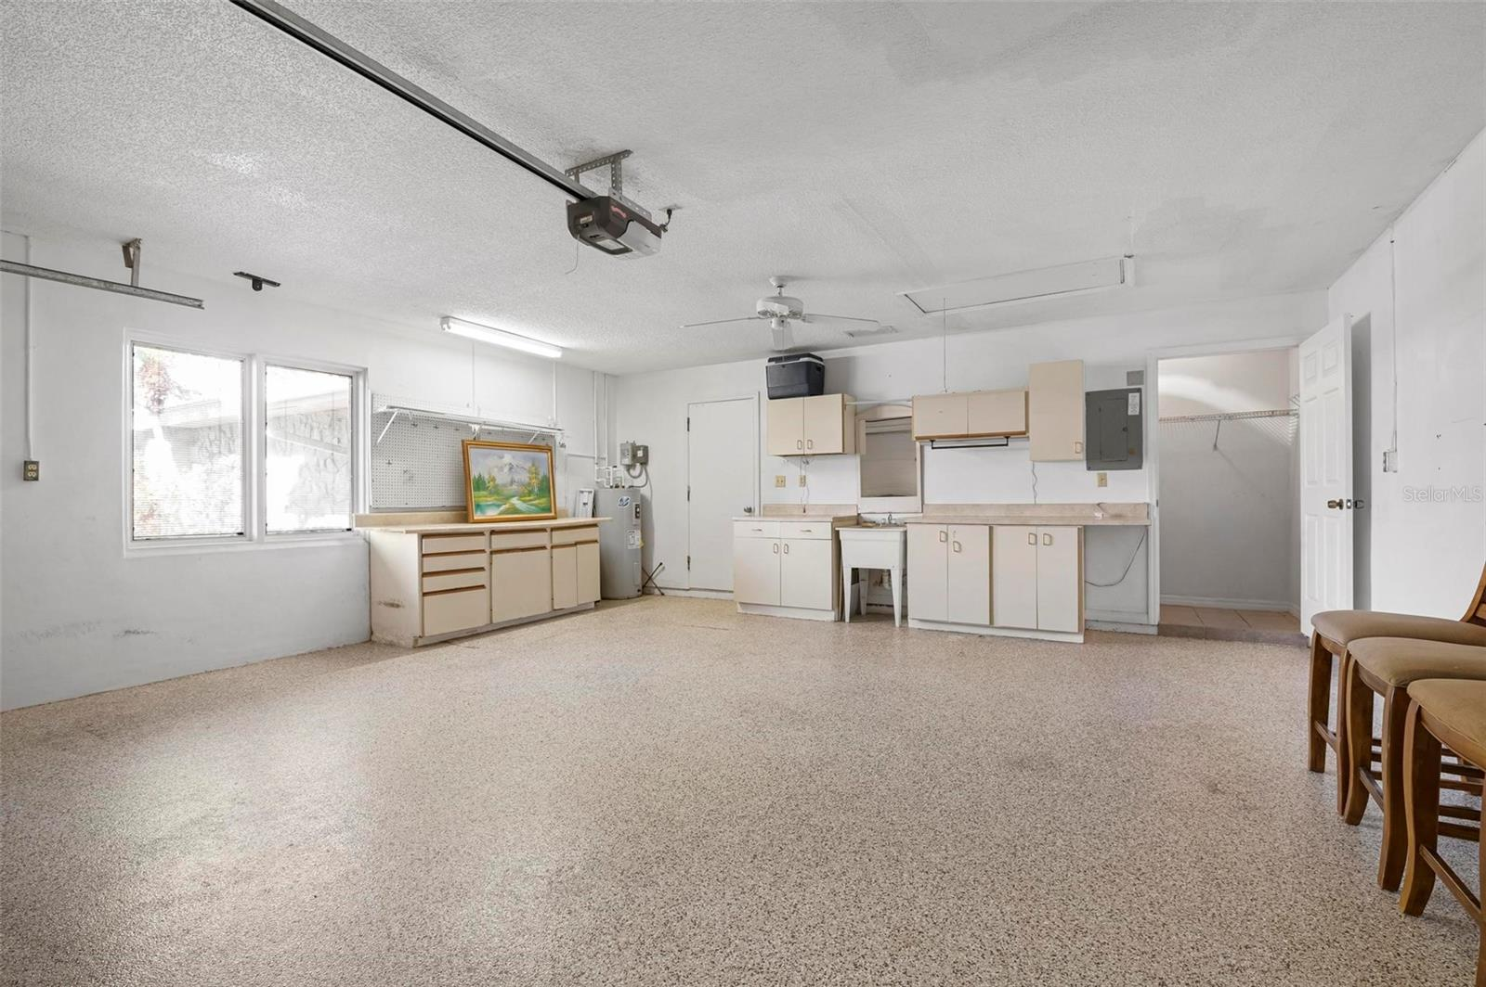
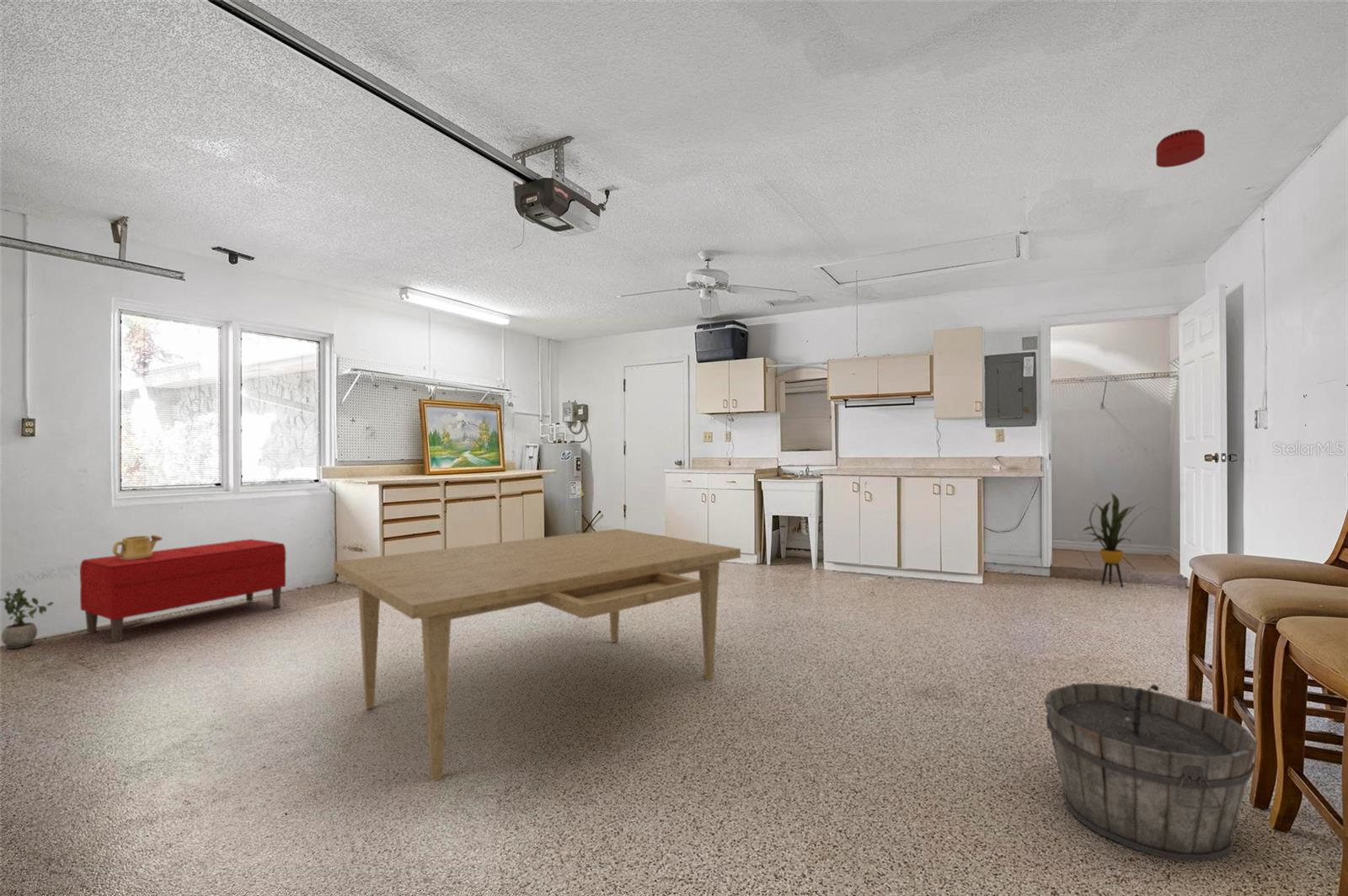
+ dining table (554, 607)
+ wooden bucket (1141, 747)
+ smoke detector (1180, 147)
+ watering can (137, 547)
+ potted plant (25, 616)
+ bench (190, 584)
+ house plant (1115, 540)
